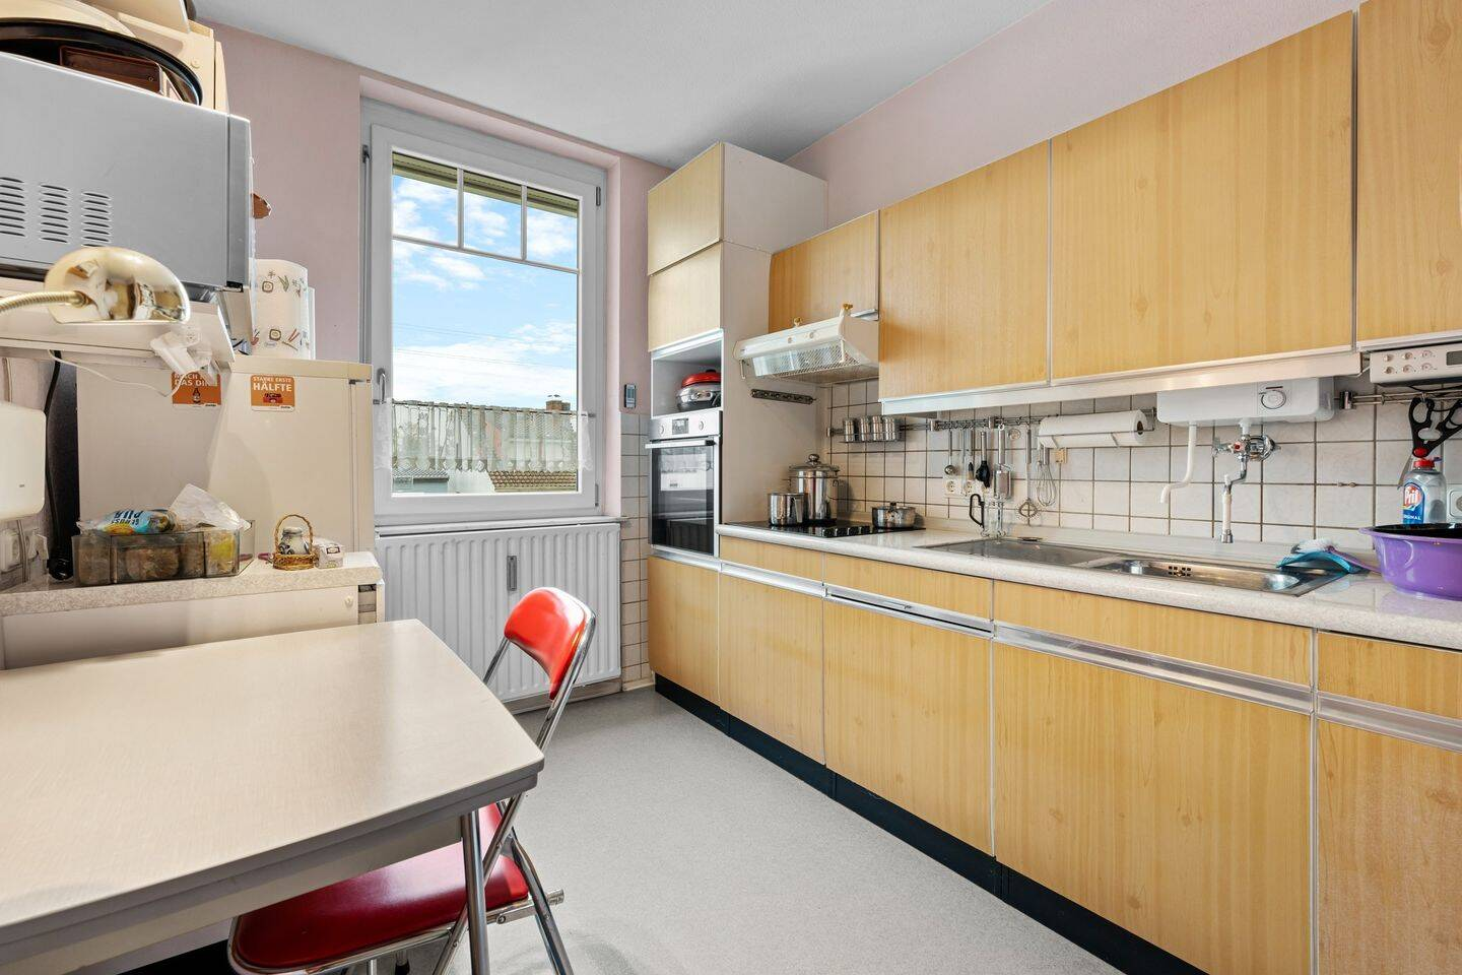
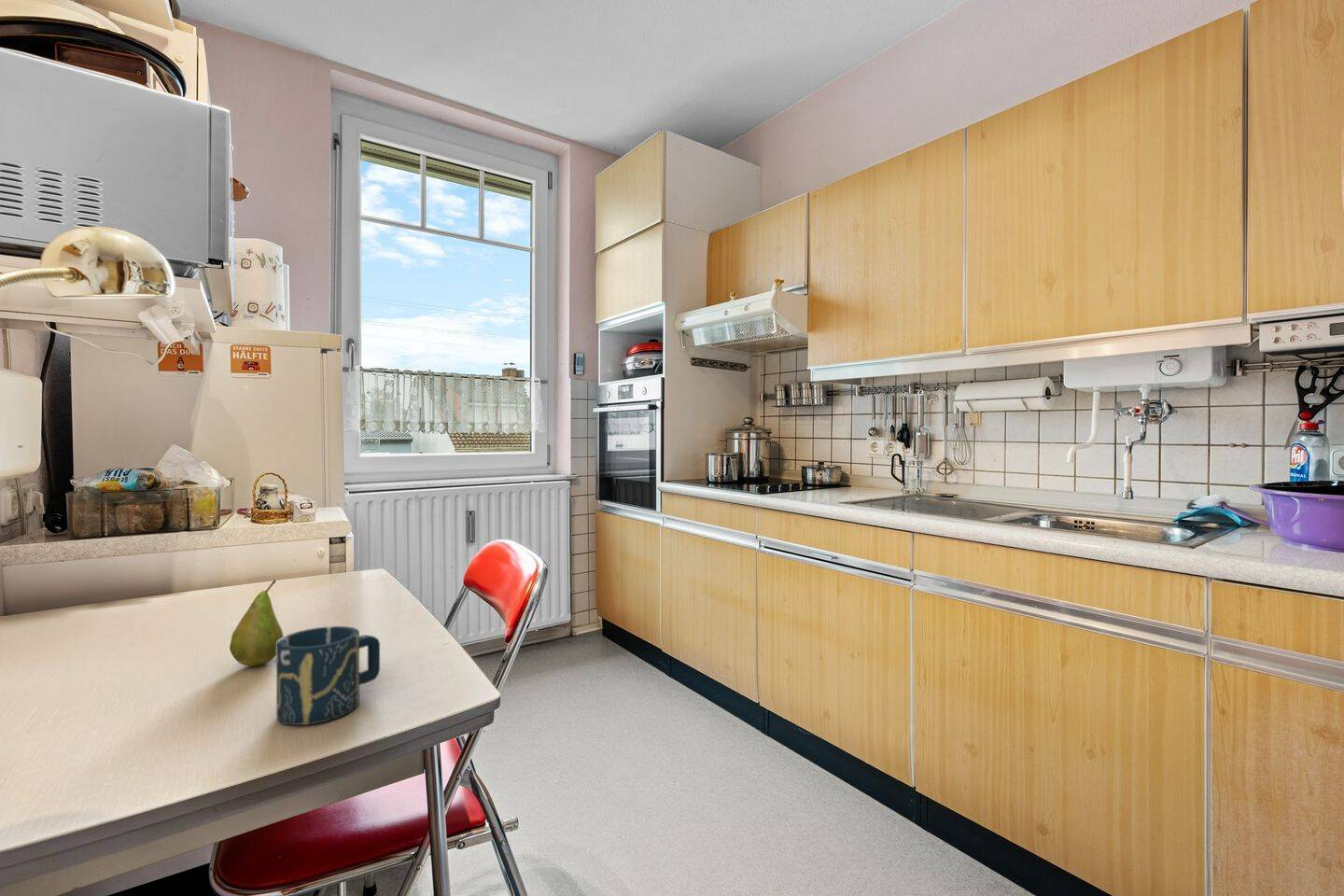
+ cup (331, 668)
+ fruit (257, 623)
